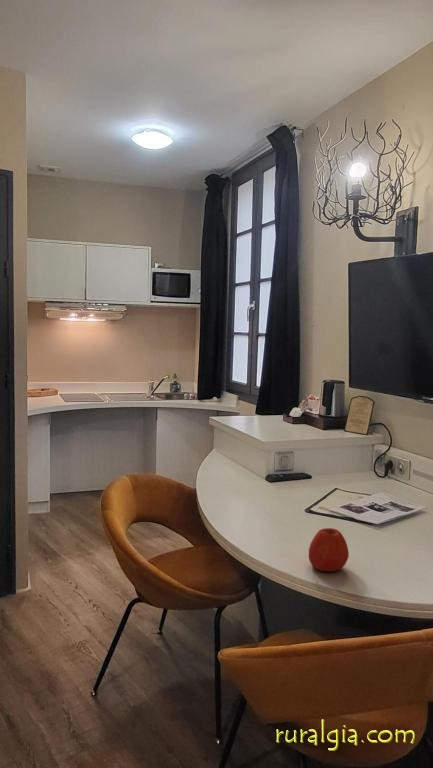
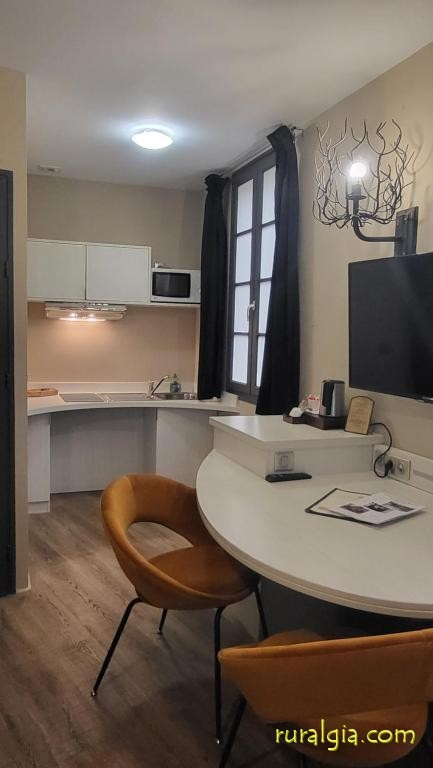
- apple (328, 548)
